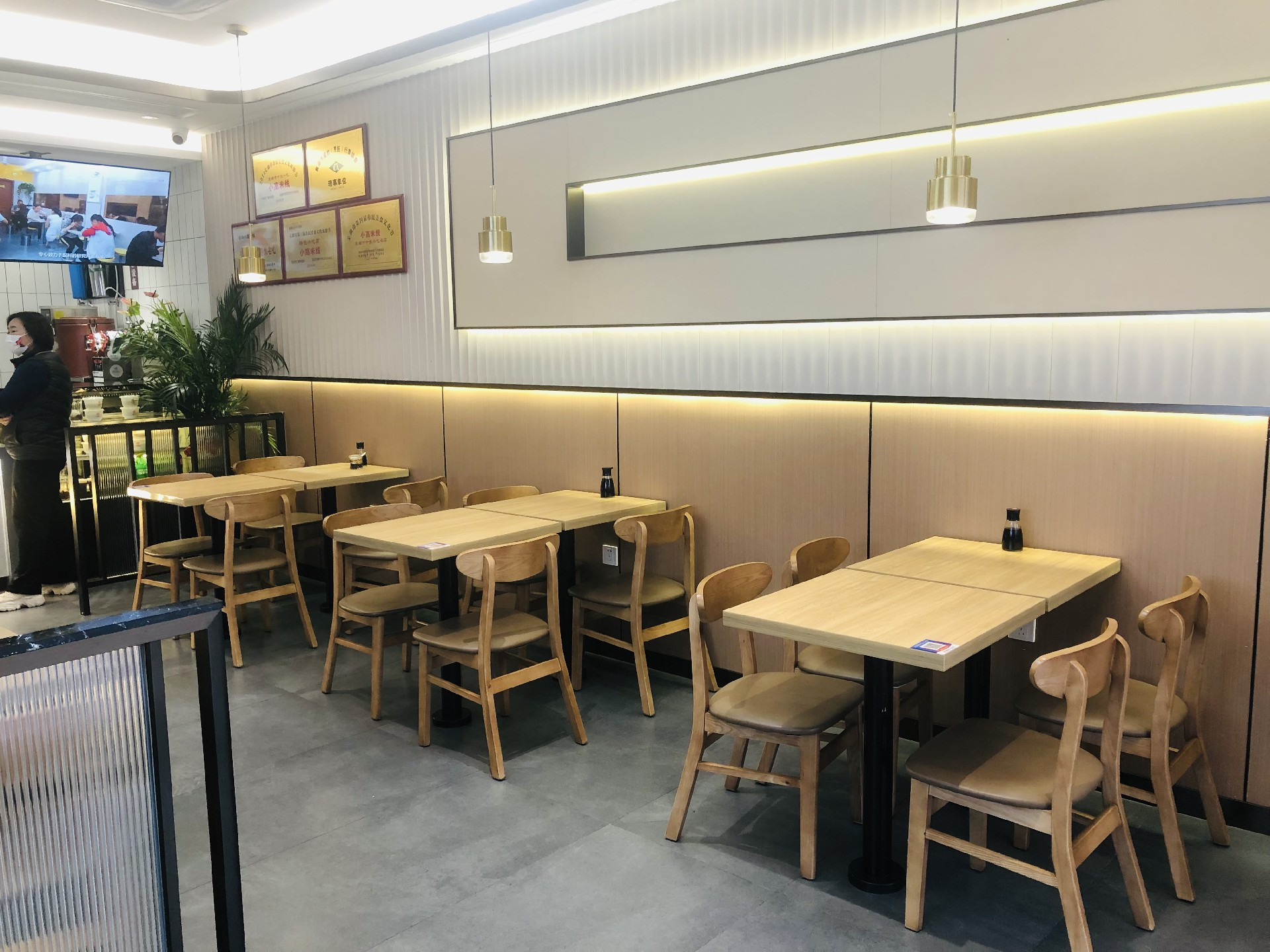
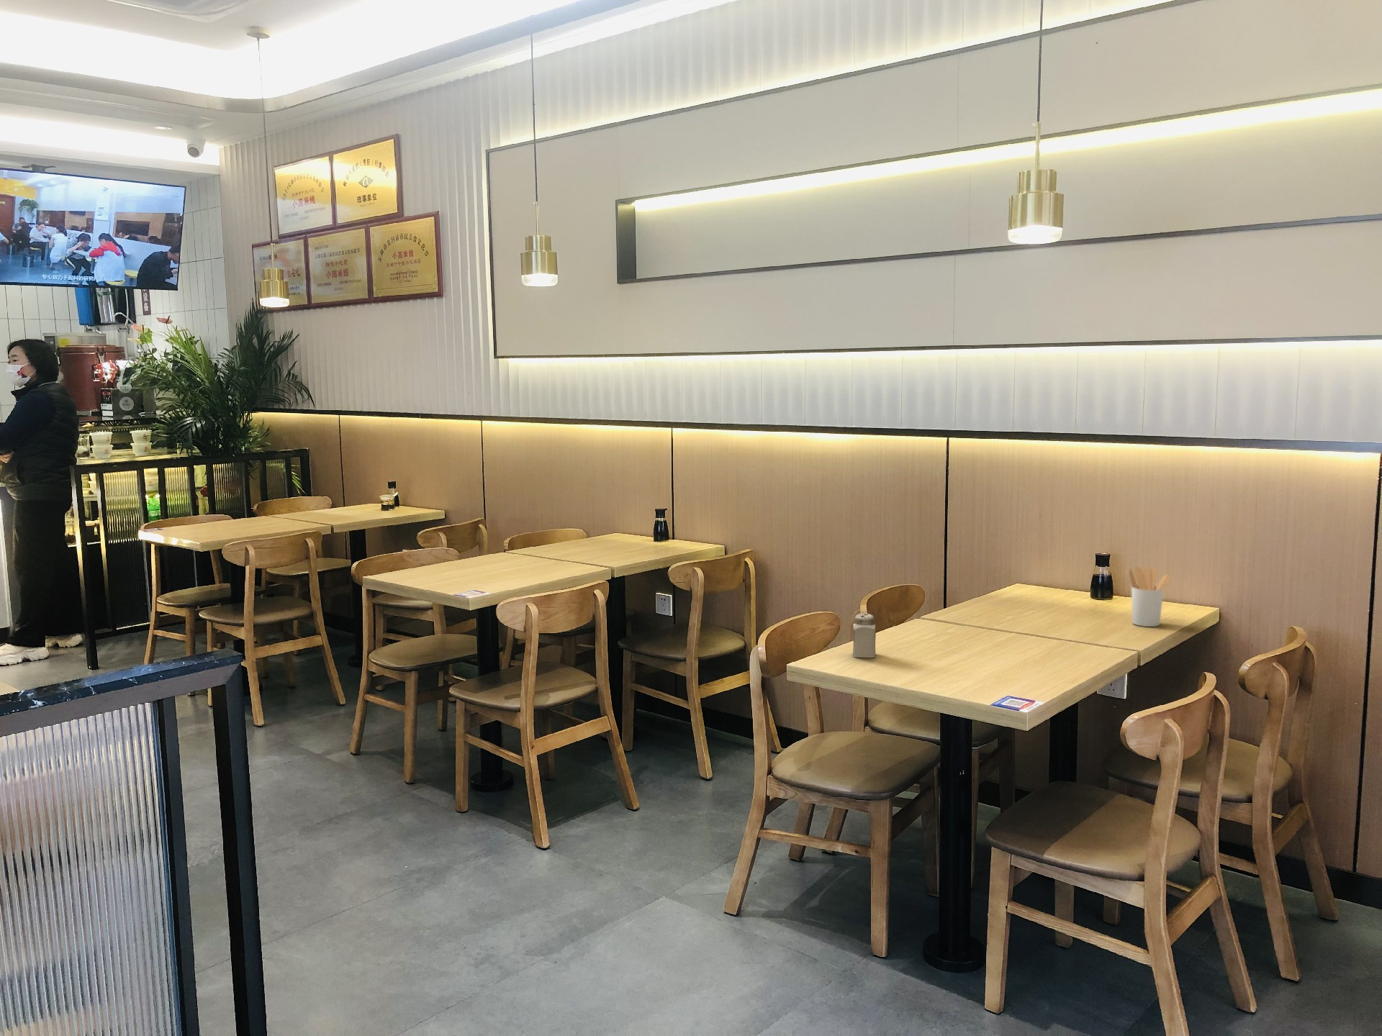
+ salt shaker (864, 634)
+ utensil holder (1146, 595)
